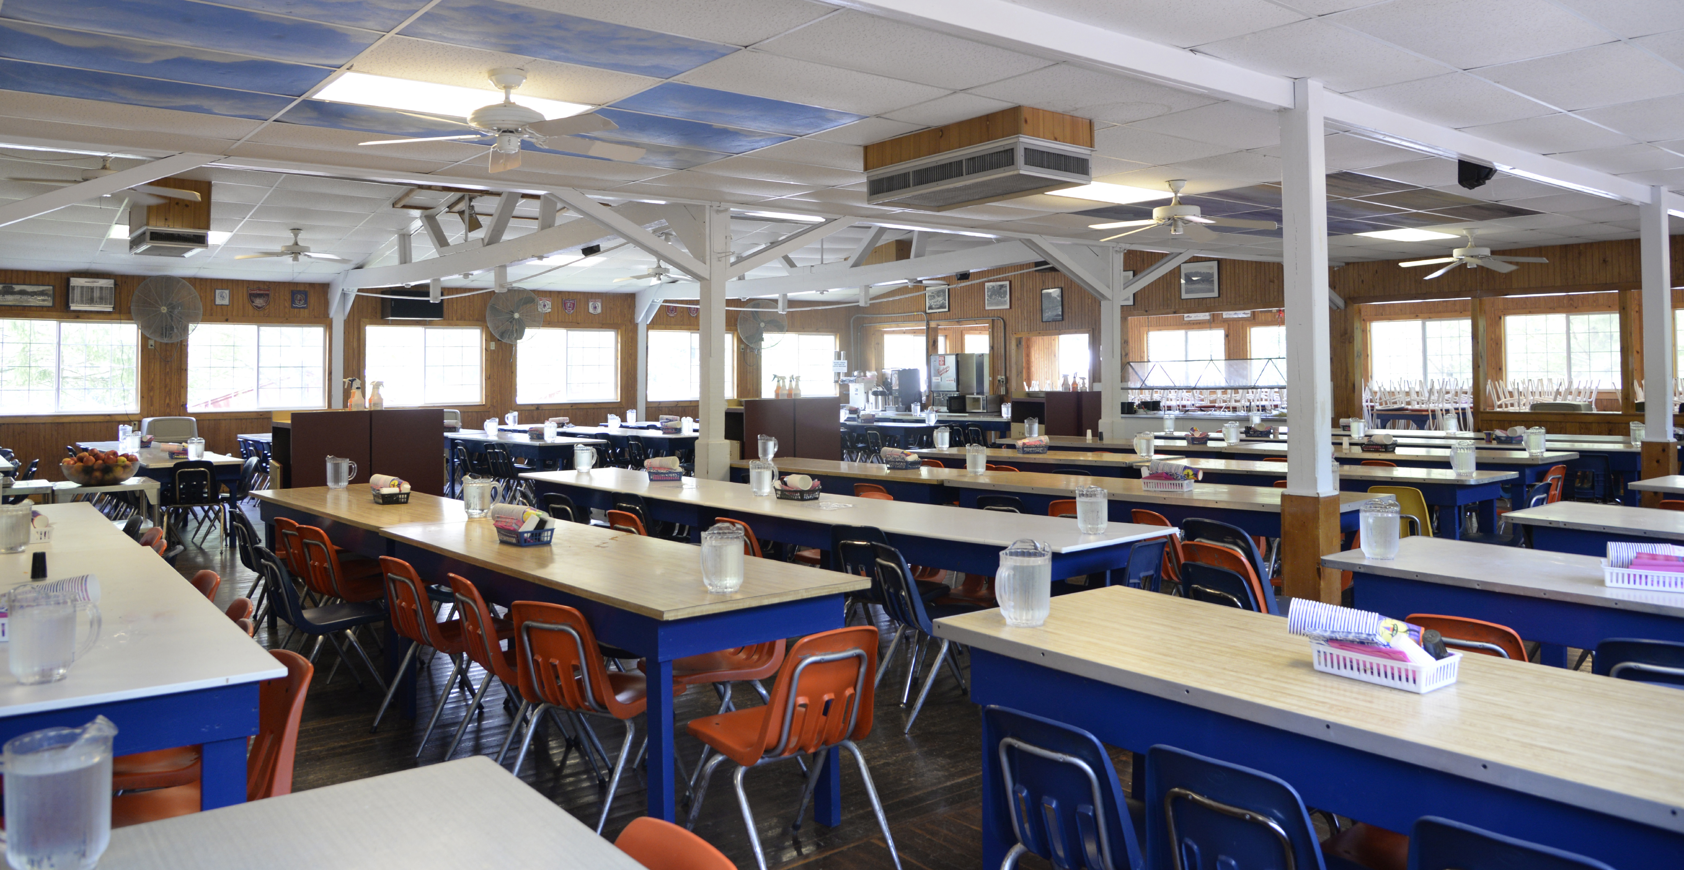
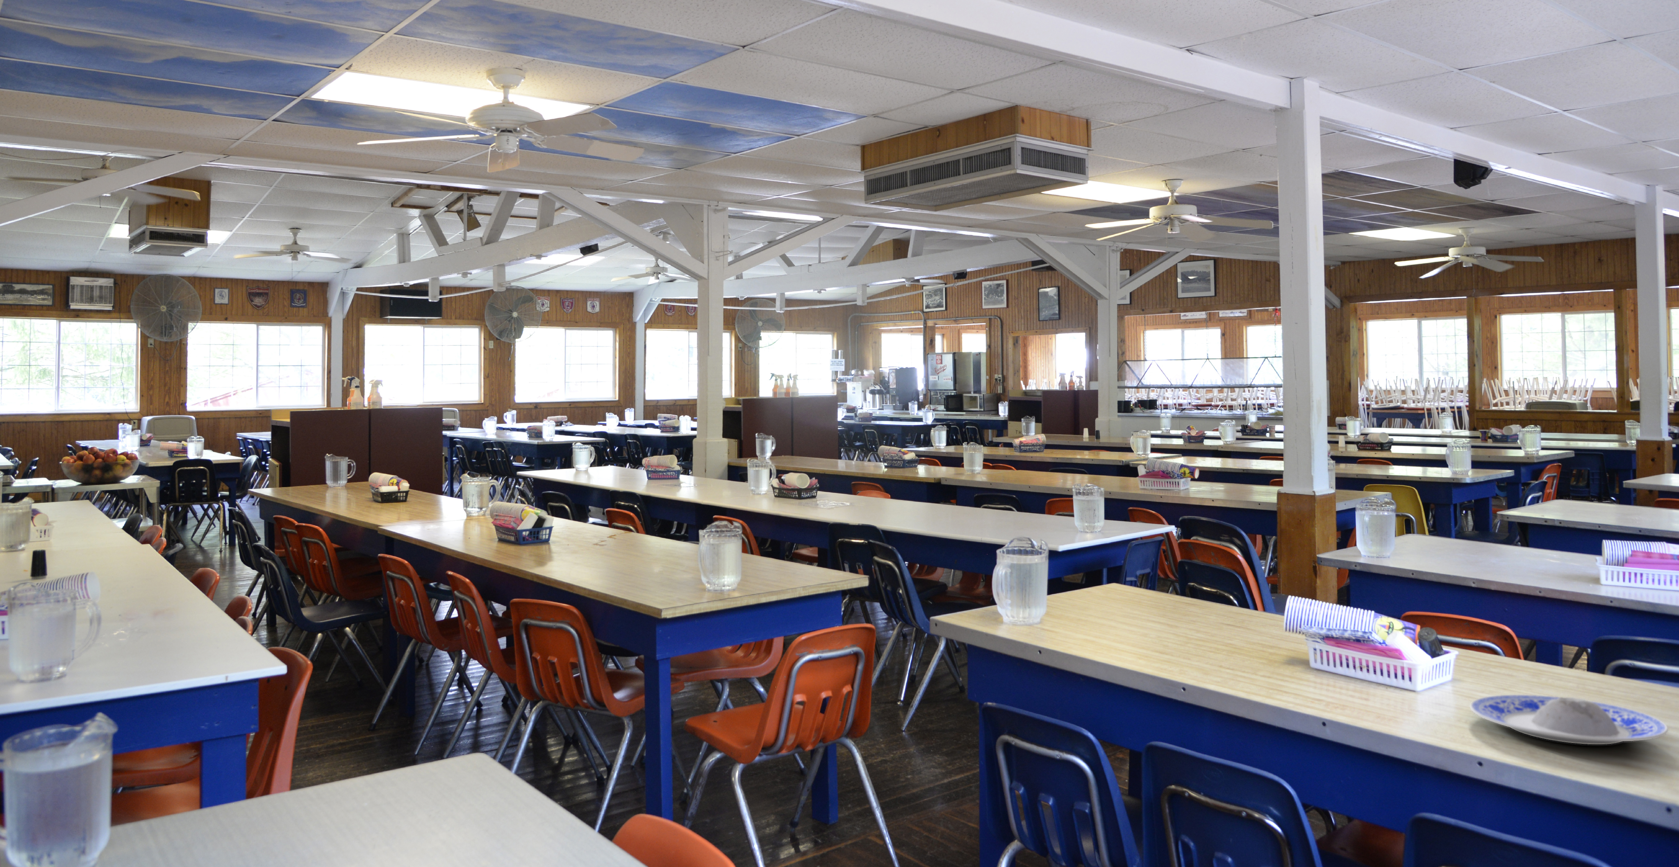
+ plate (1564, 714)
